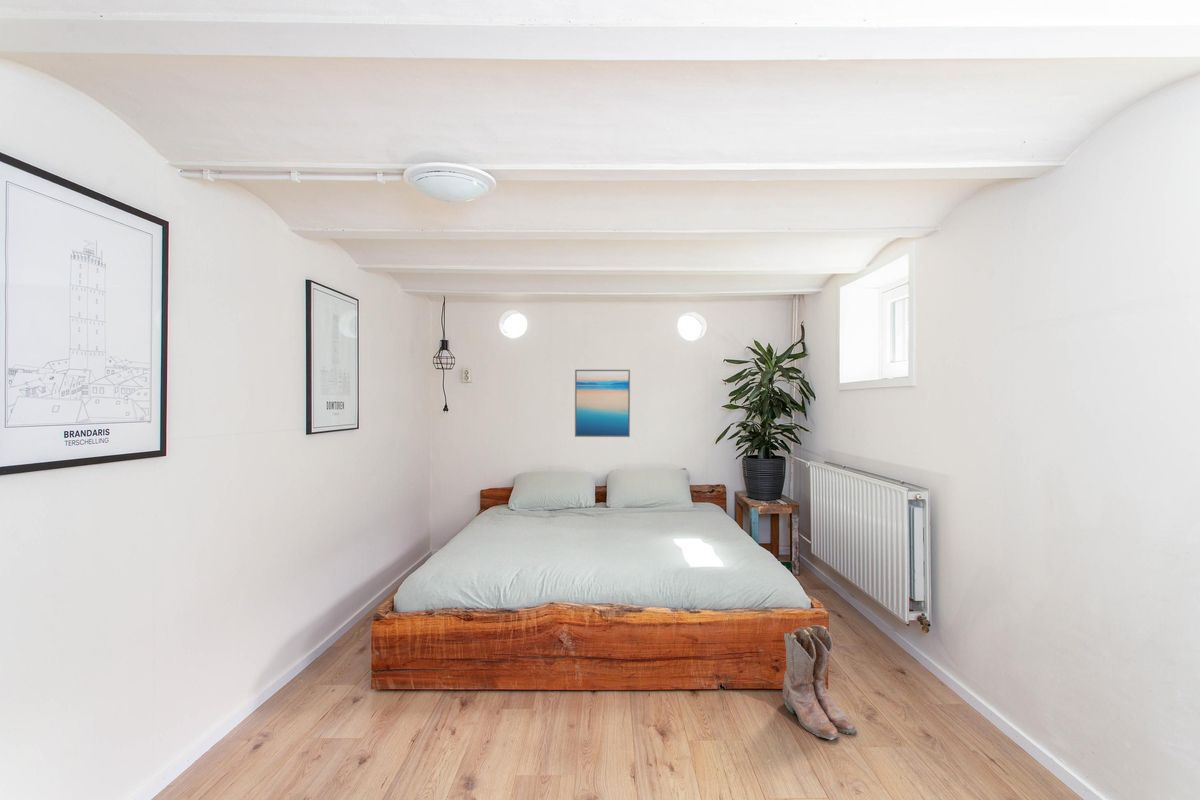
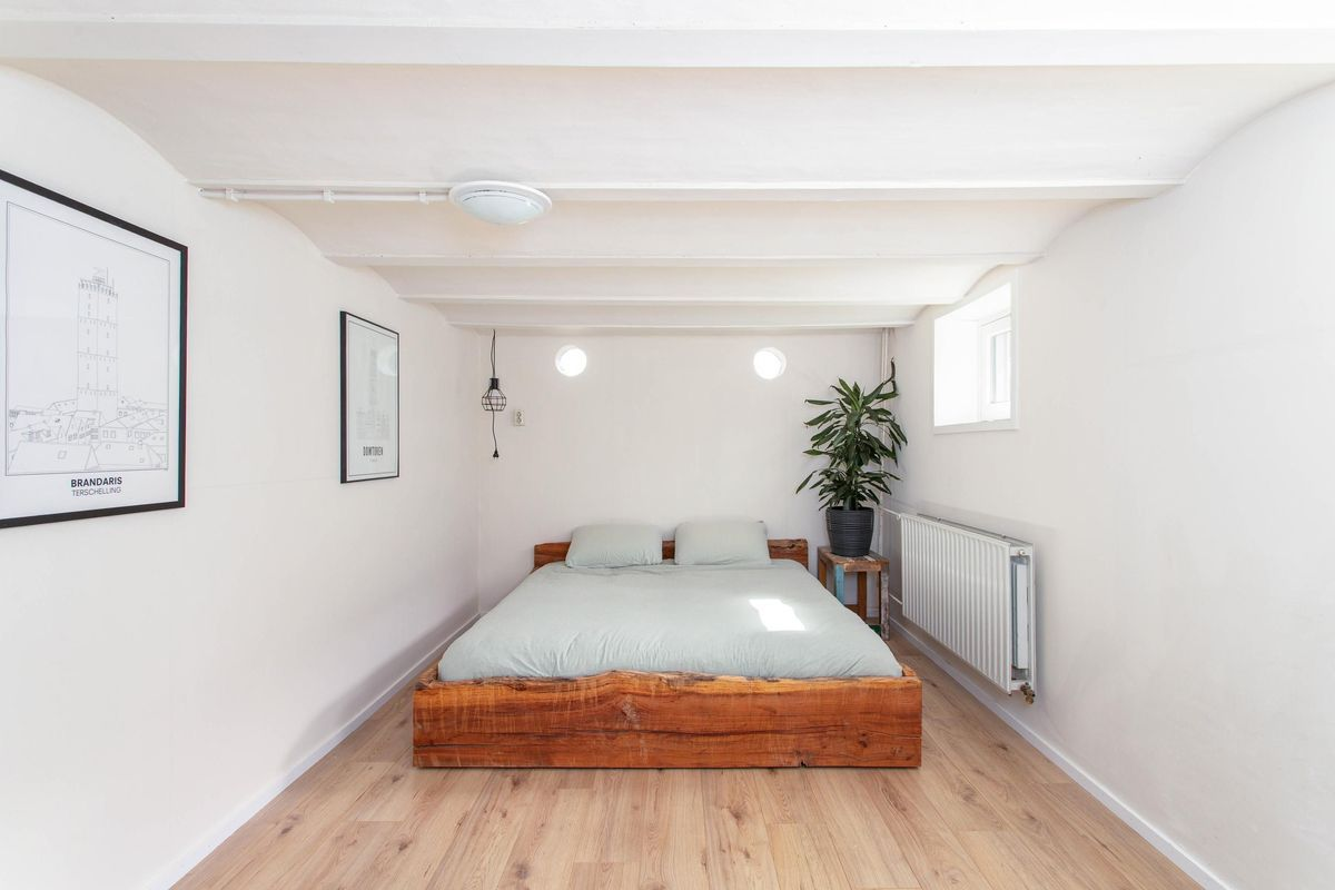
- wall art (602, 403)
- boots (818, 675)
